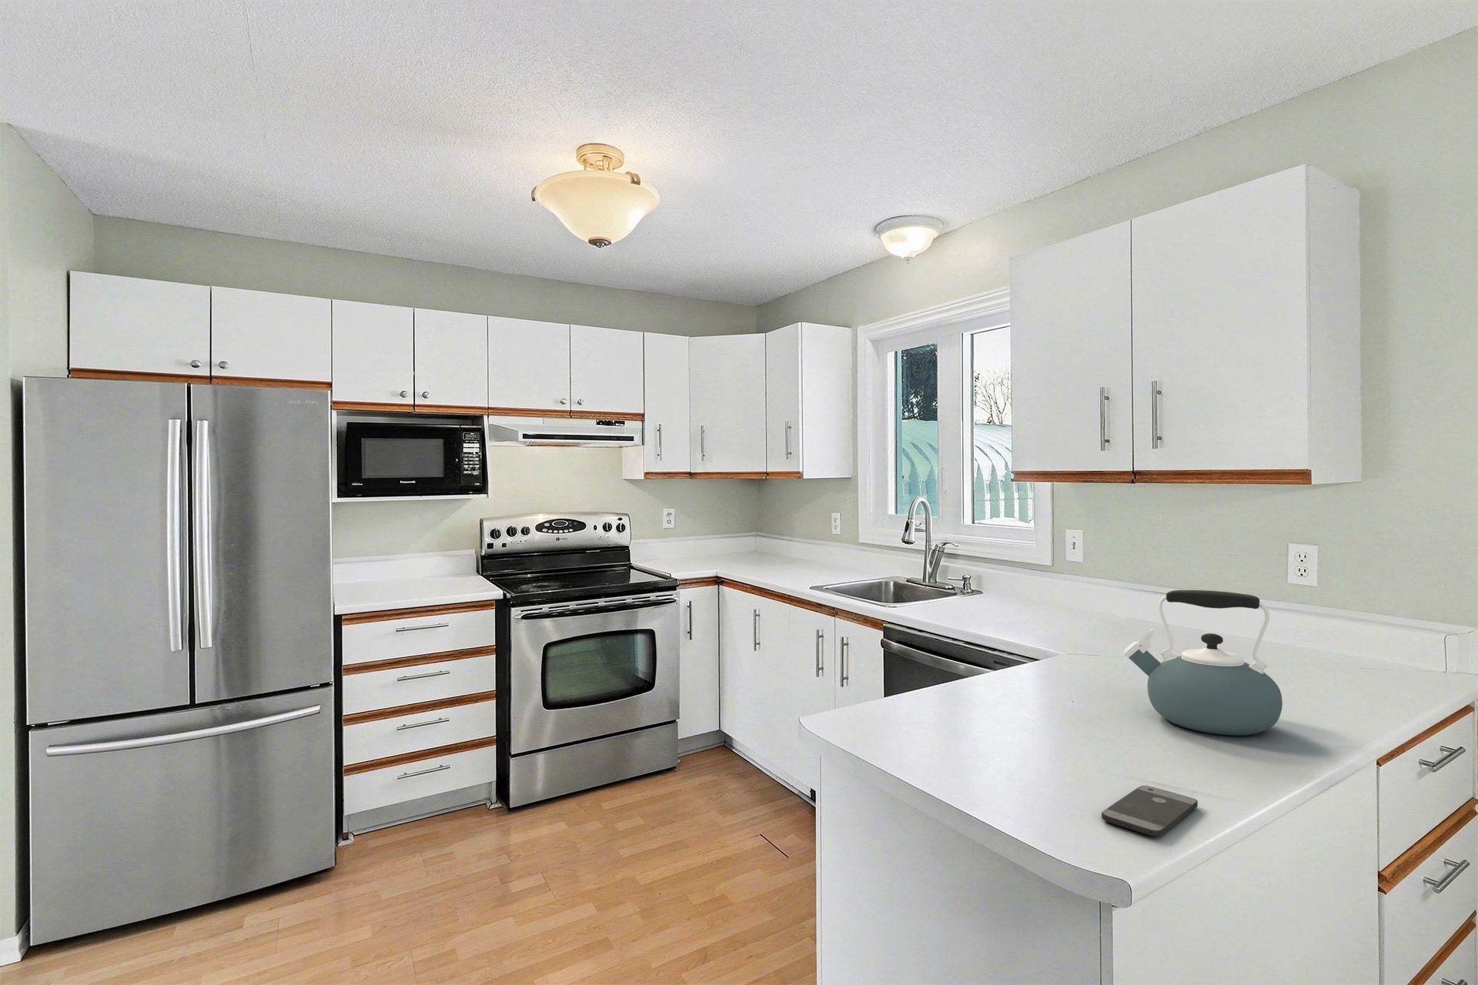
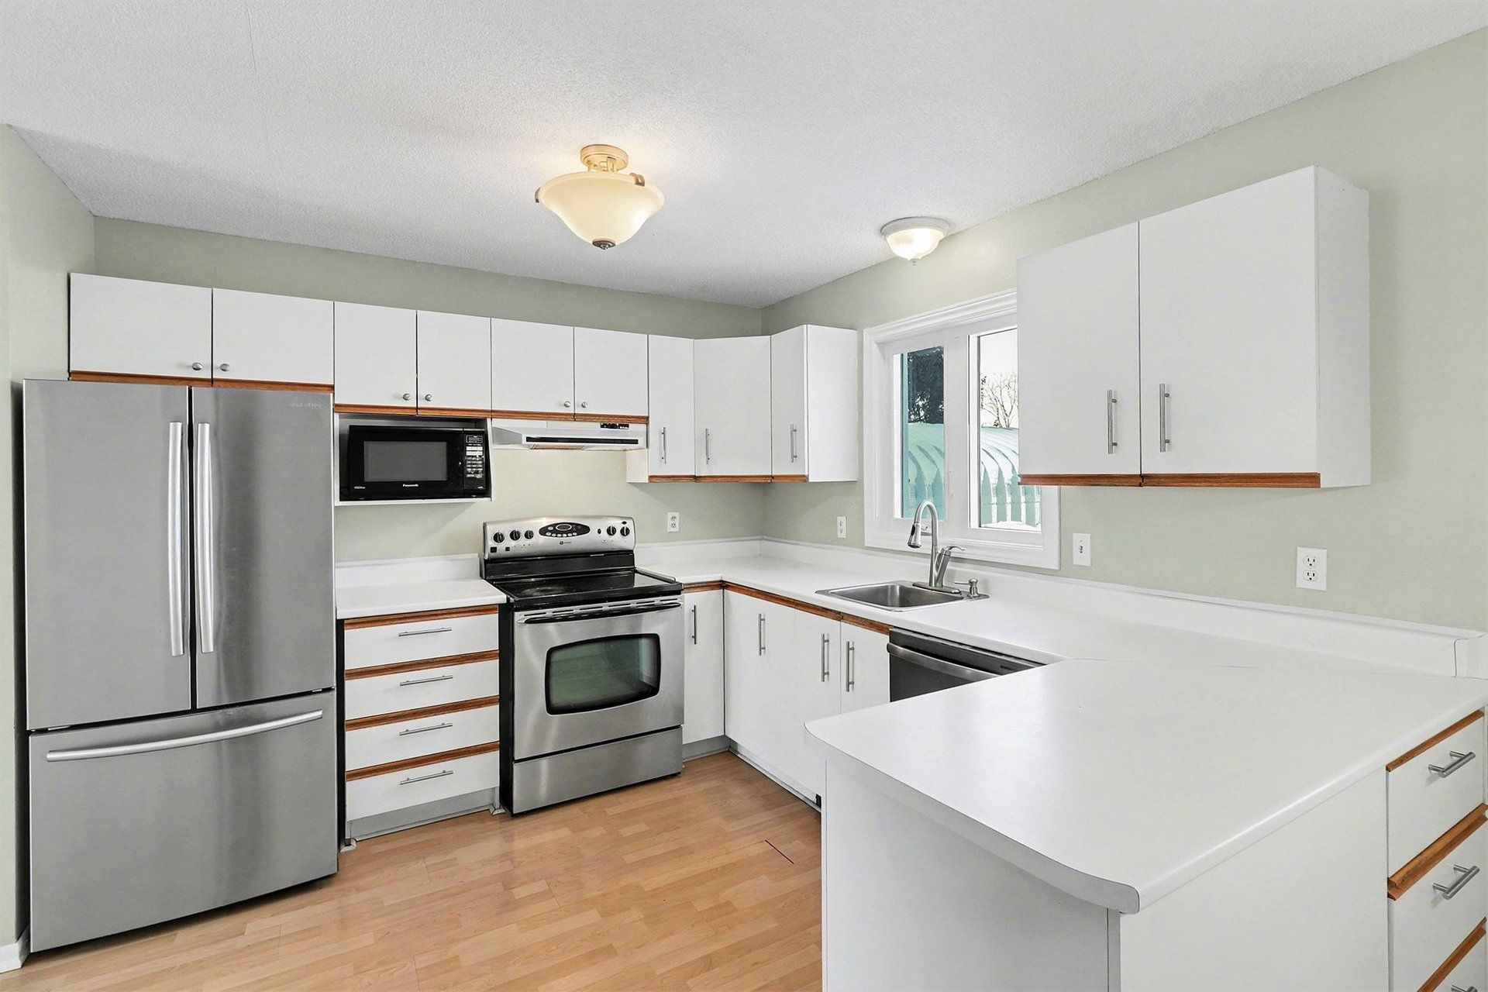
- smartphone (1150, 809)
- kettle (1199, 655)
